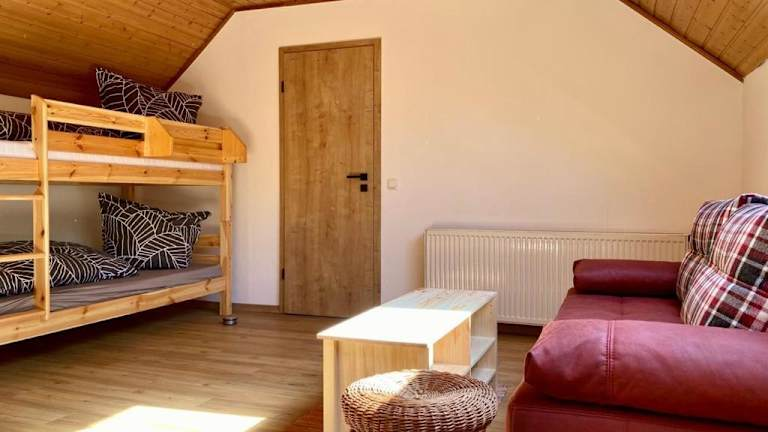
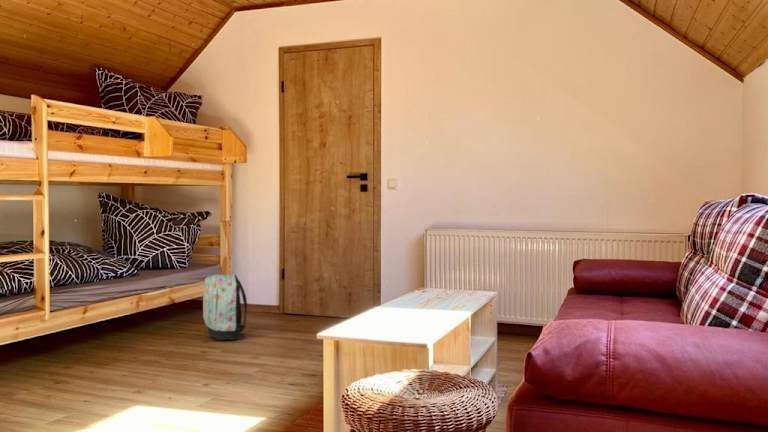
+ backpack (223, 305)
